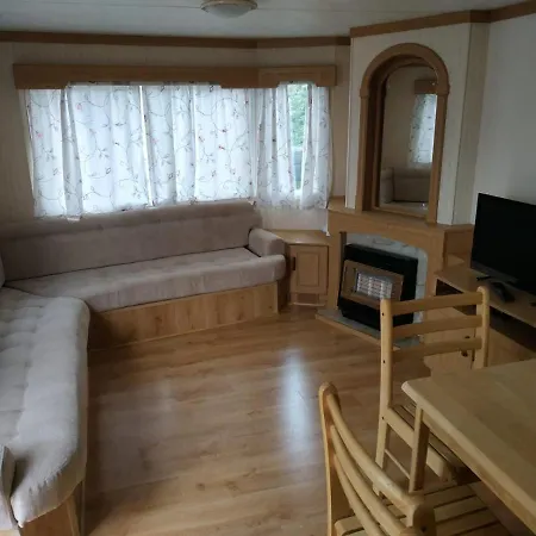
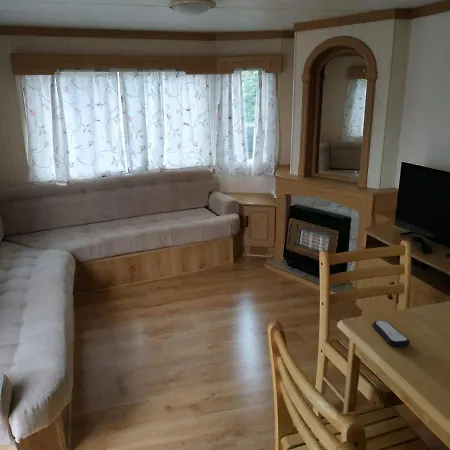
+ remote control (389, 332)
